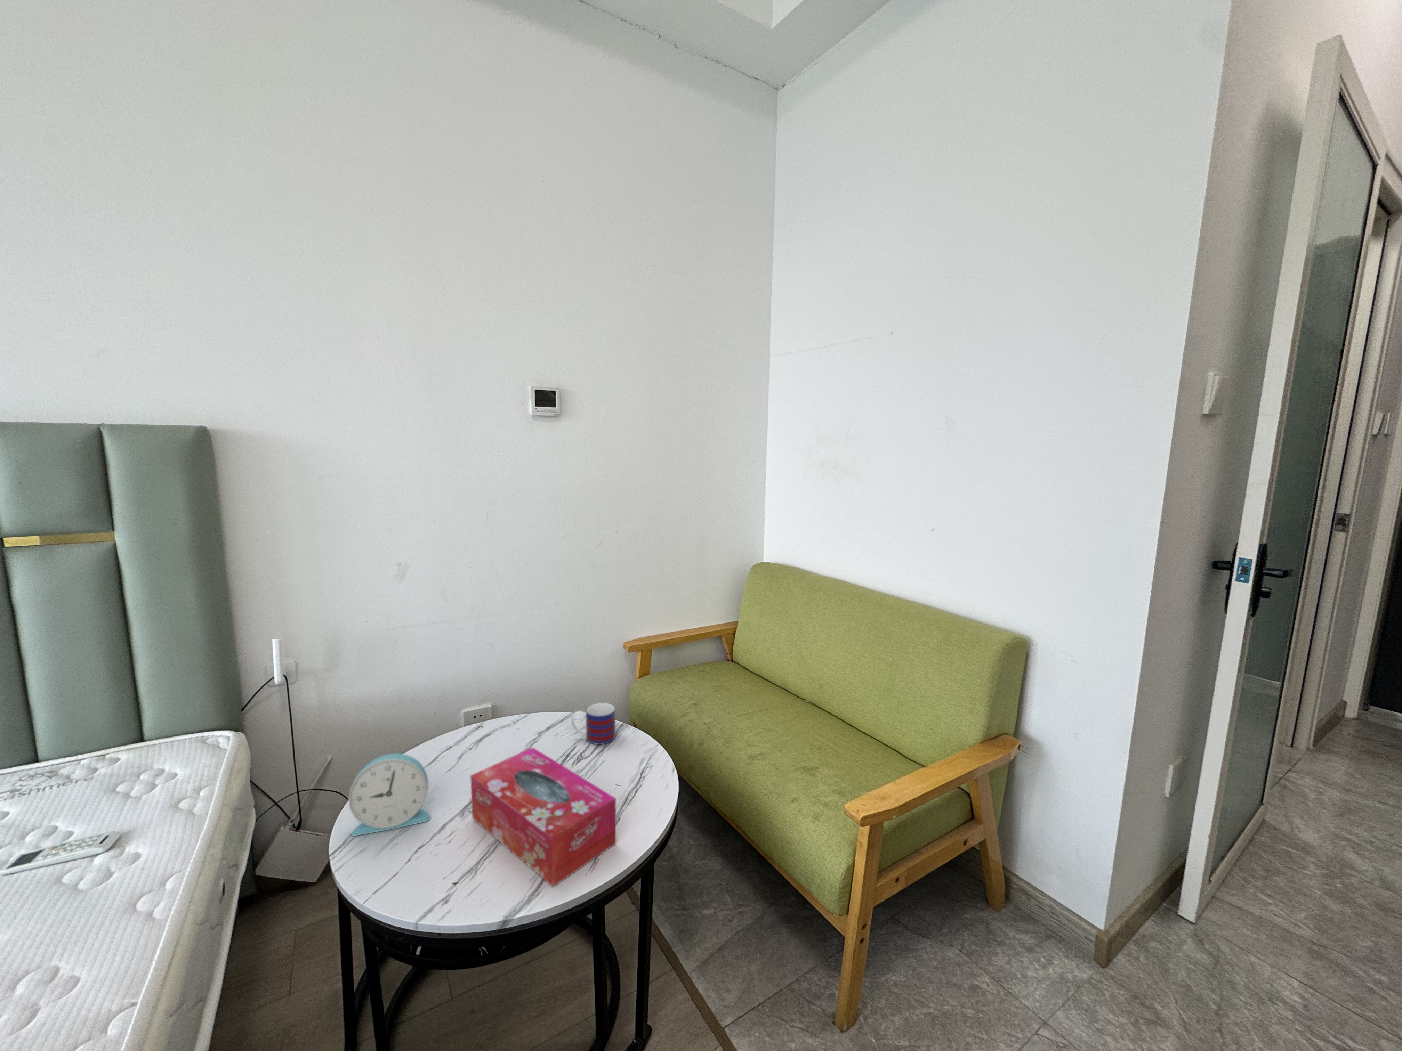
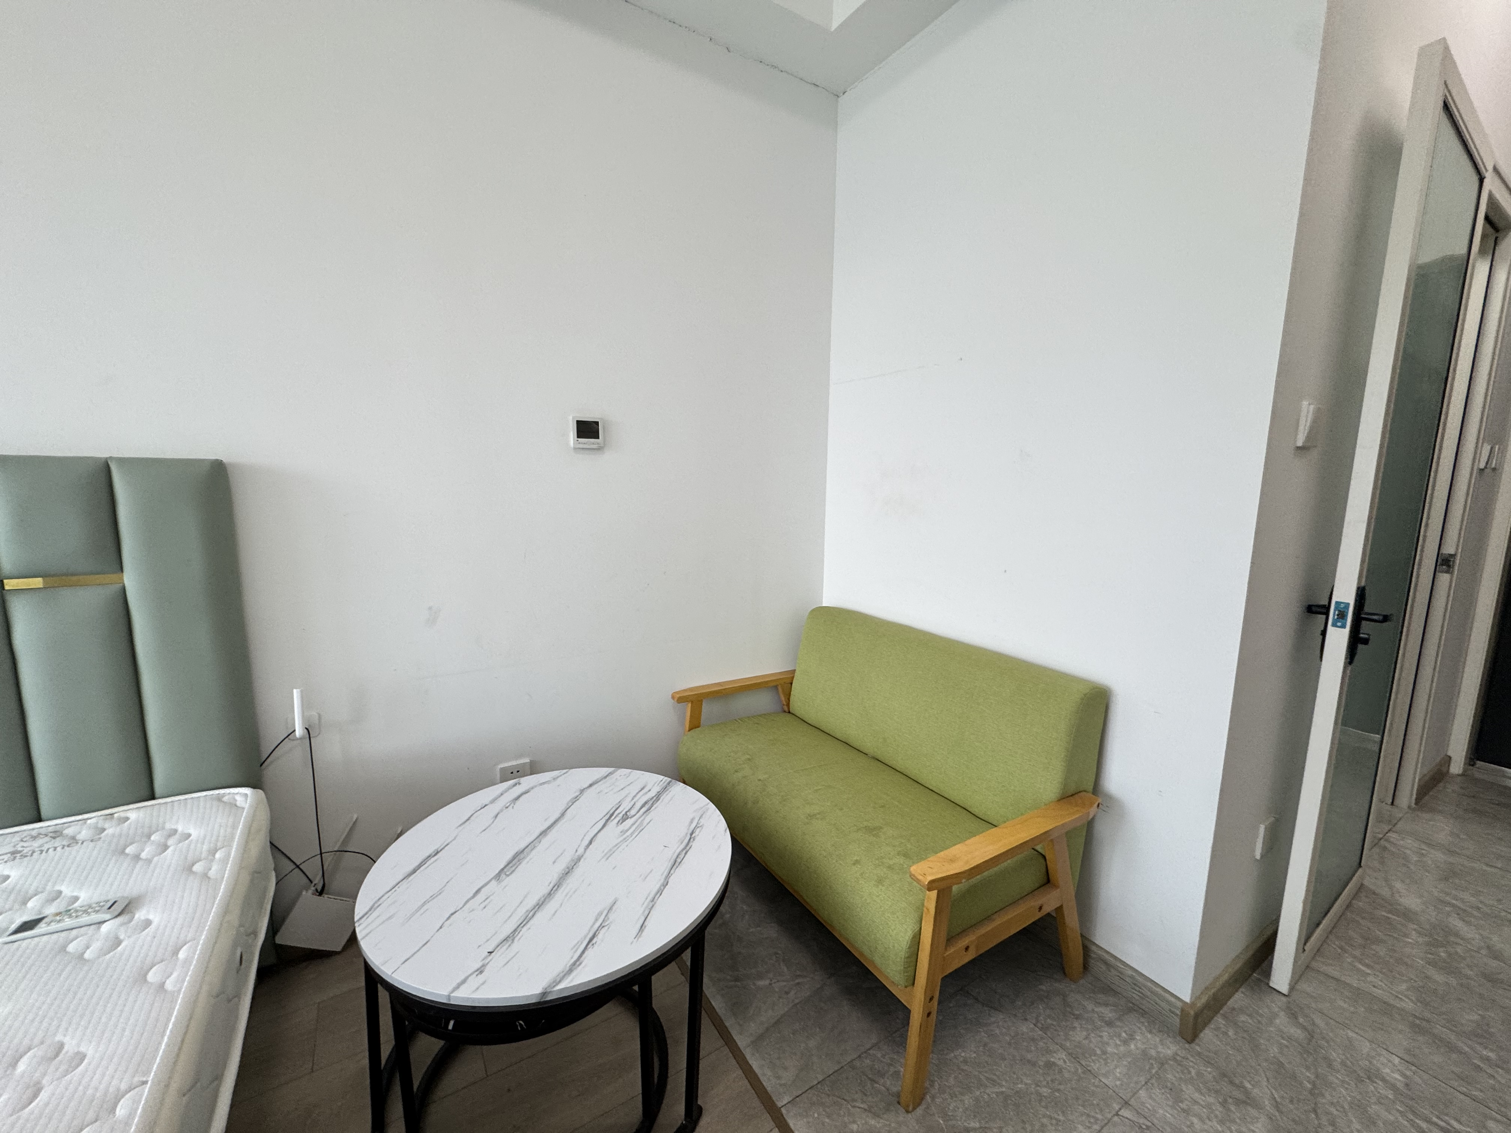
- mug (593, 723)
- alarm clock (391, 786)
- tissue box (541, 808)
